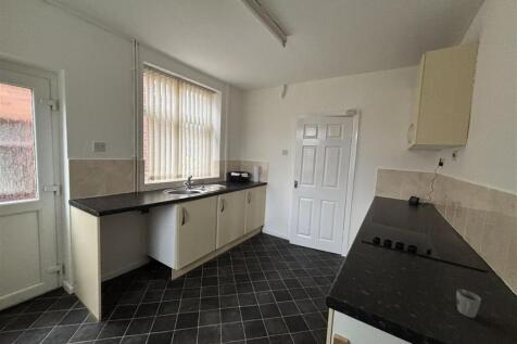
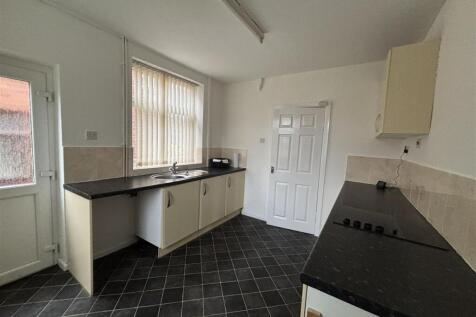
- cup (468, 298)
